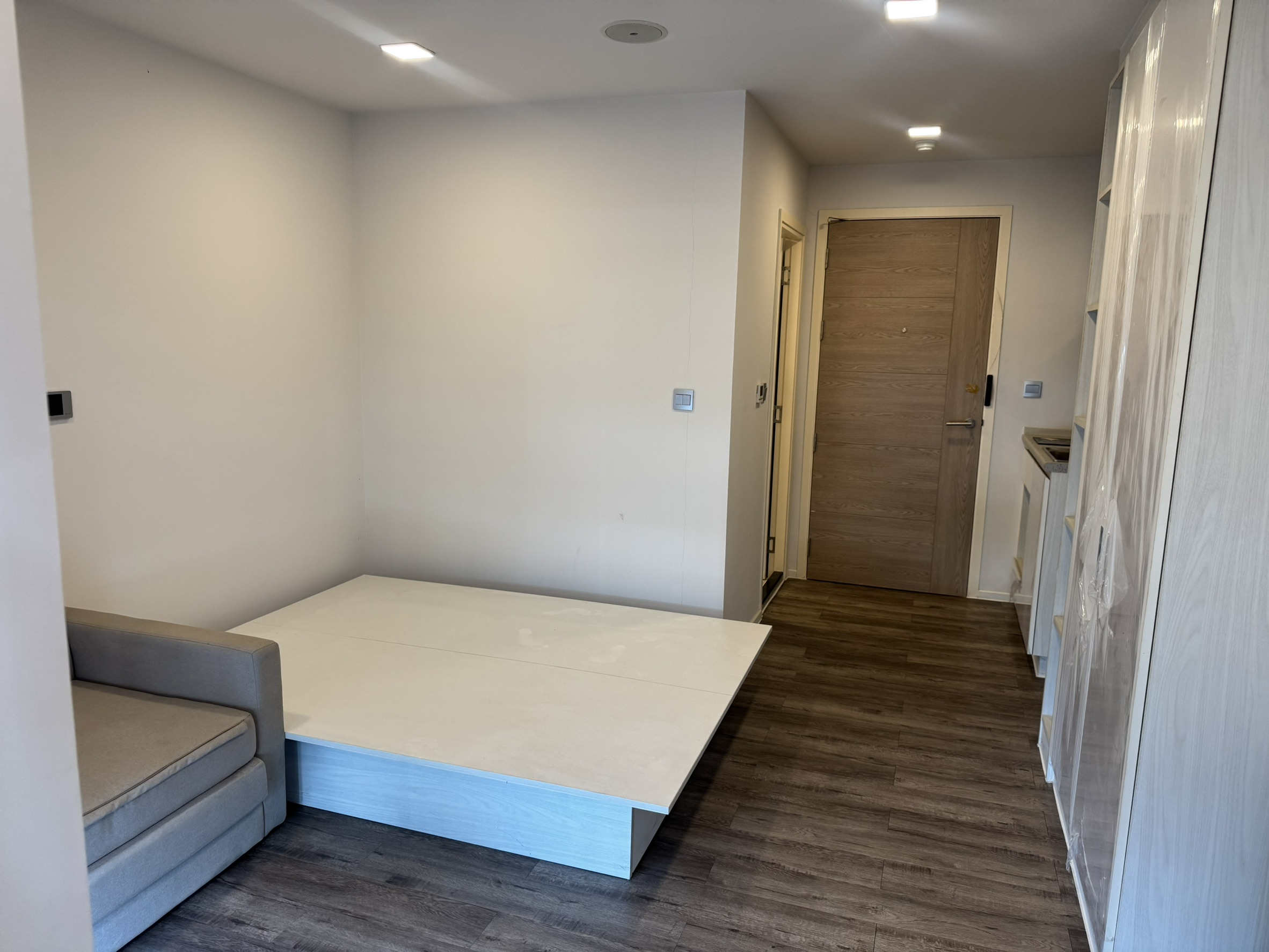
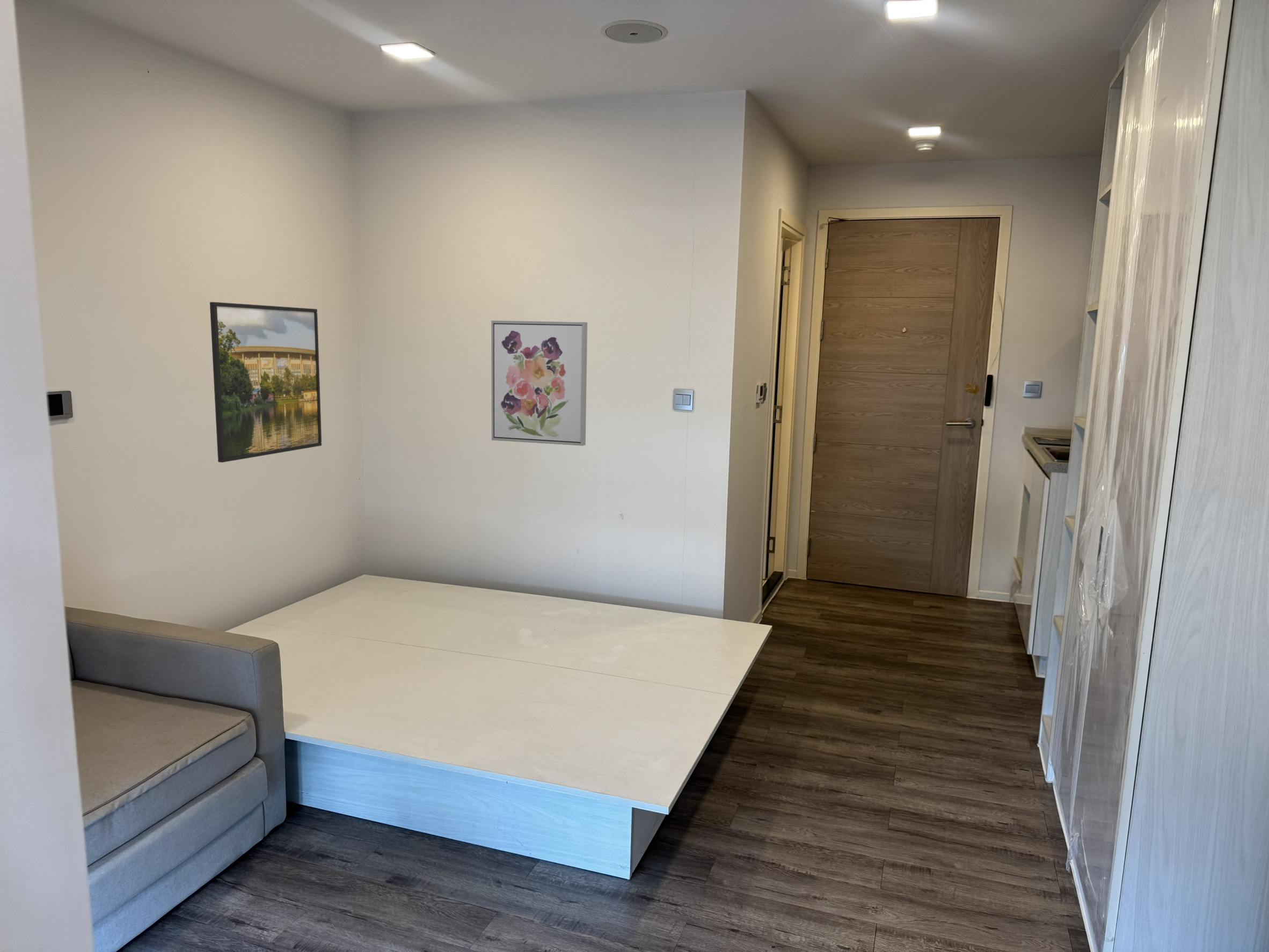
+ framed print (271, 380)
+ wall art (538, 383)
